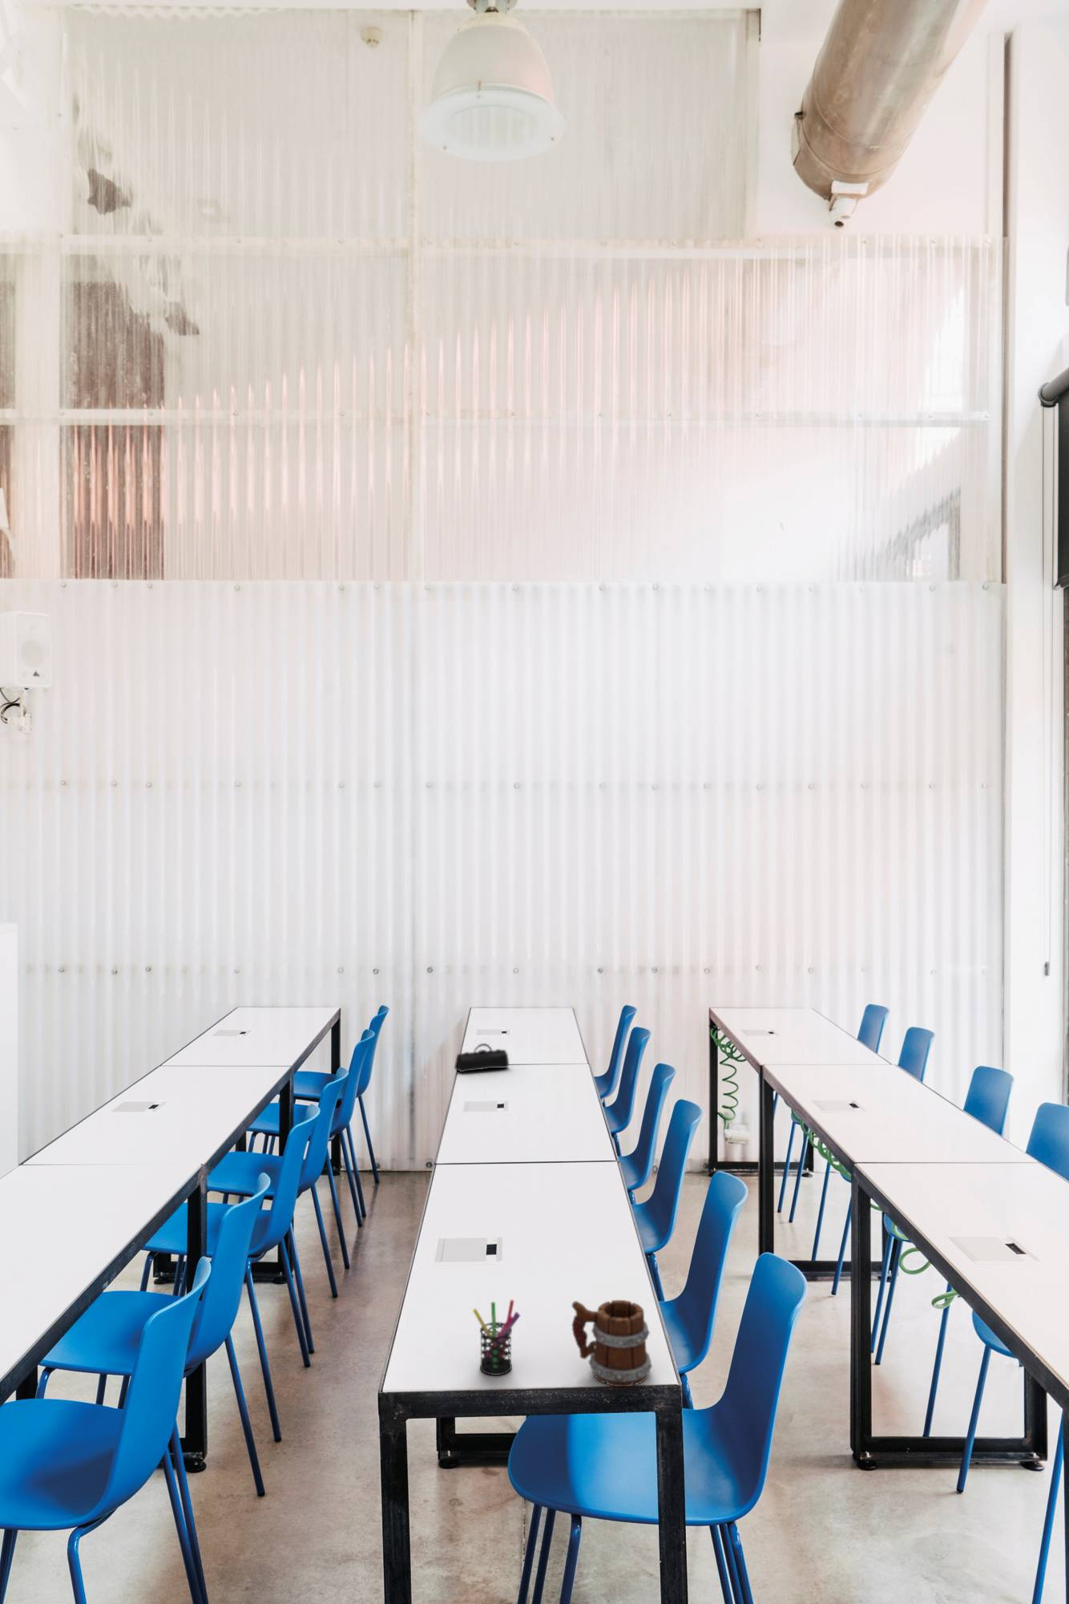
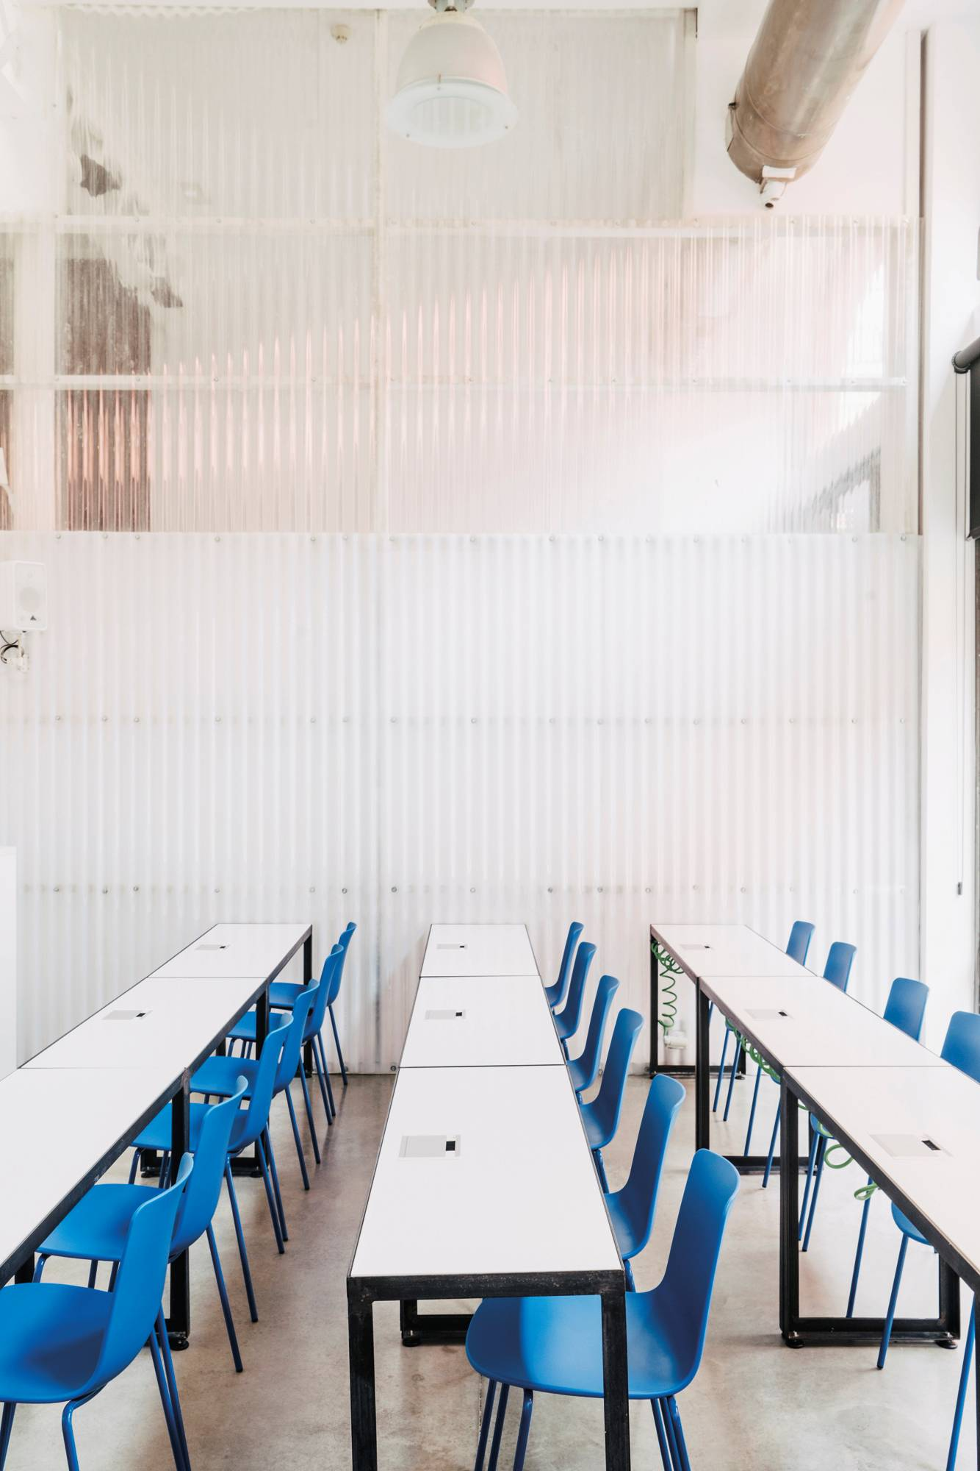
- pencil case (482, 1056)
- pen holder (496, 1332)
- mug (611, 1338)
